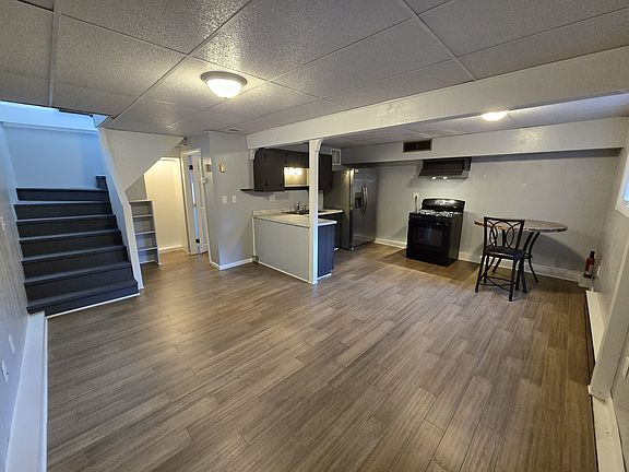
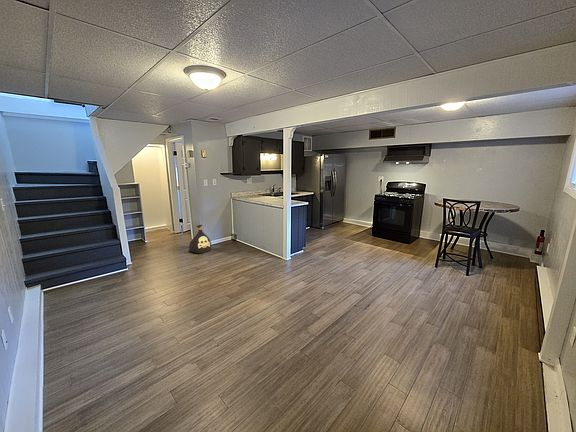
+ bag (200, 238)
